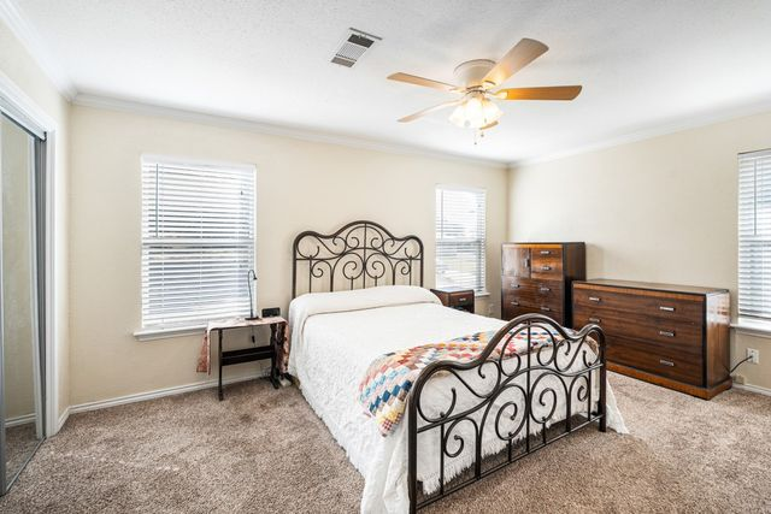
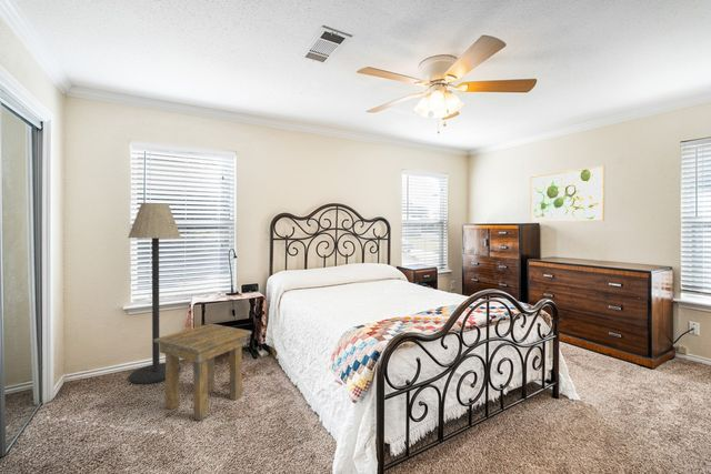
+ side table (204, 369)
+ wall art (563, 196)
+ floor lamp (156, 289)
